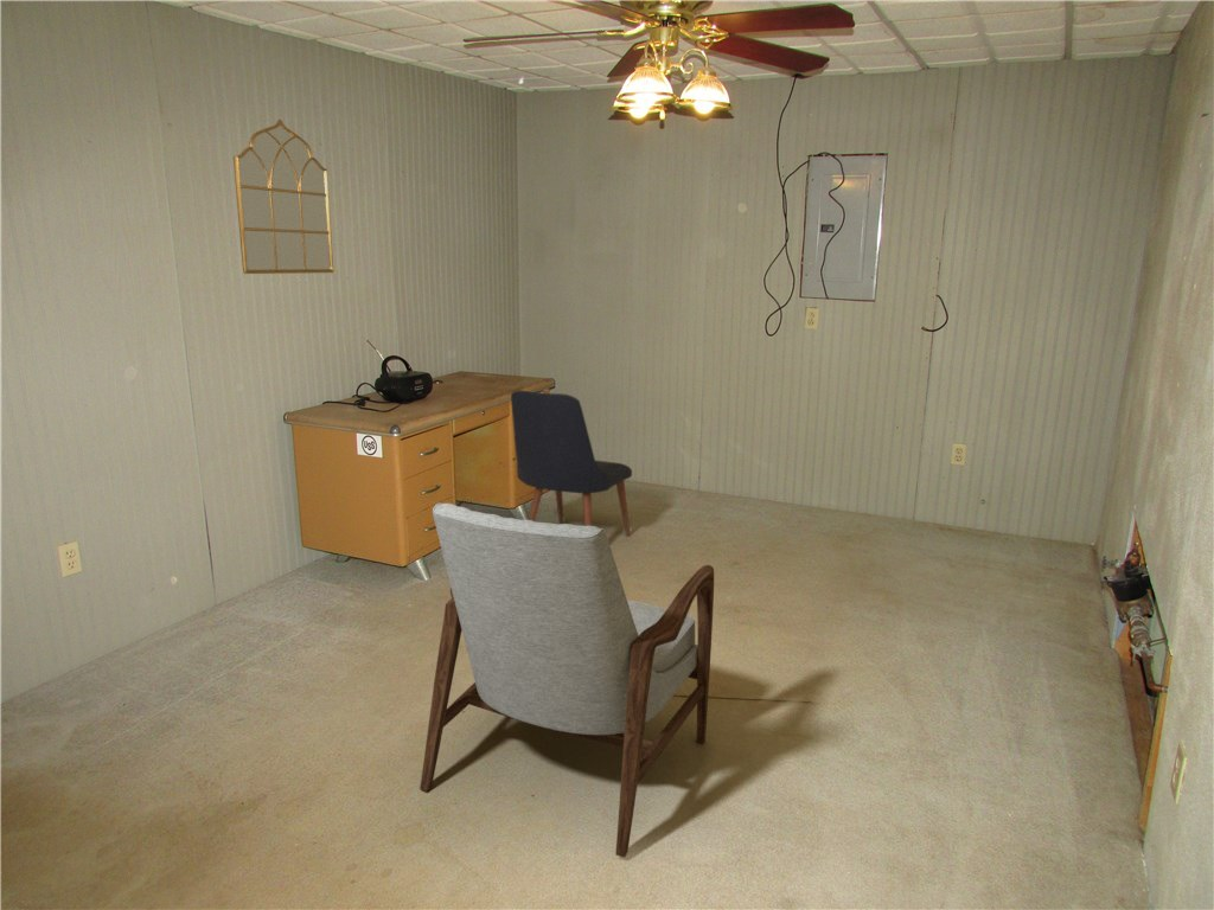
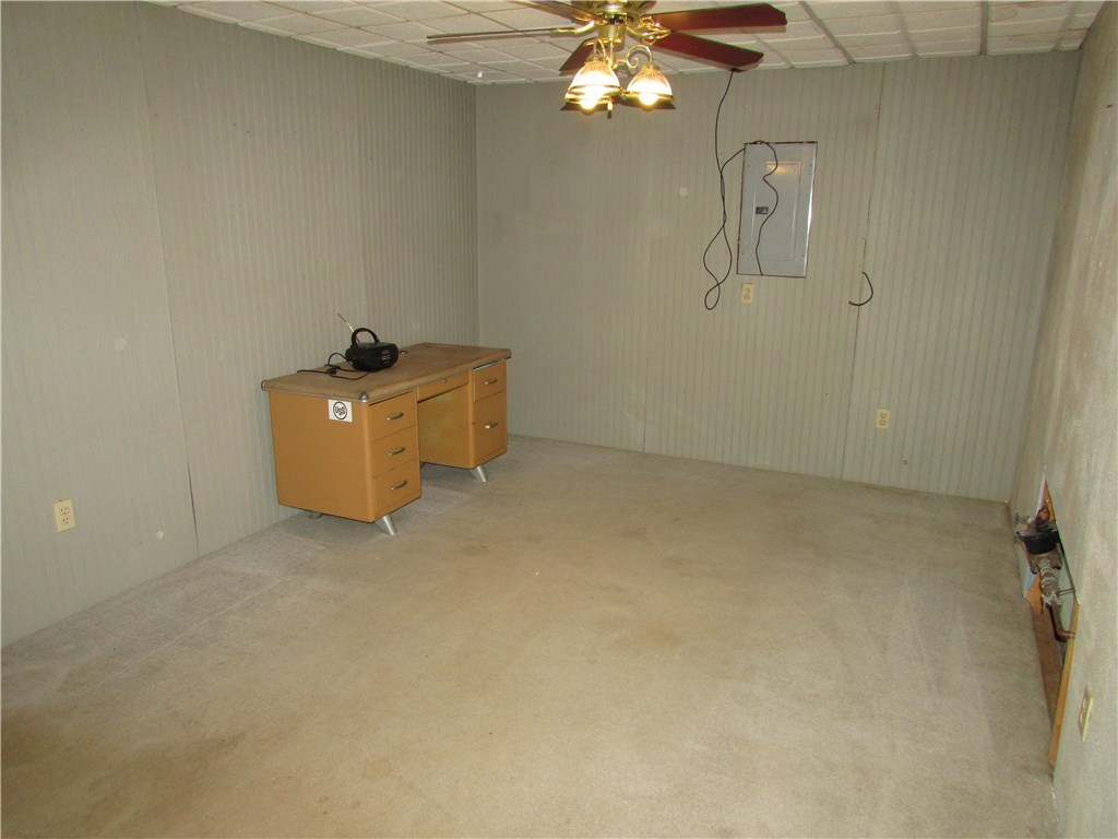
- armchair (569, 629)
- chair (568, 467)
- mirror (286, 197)
